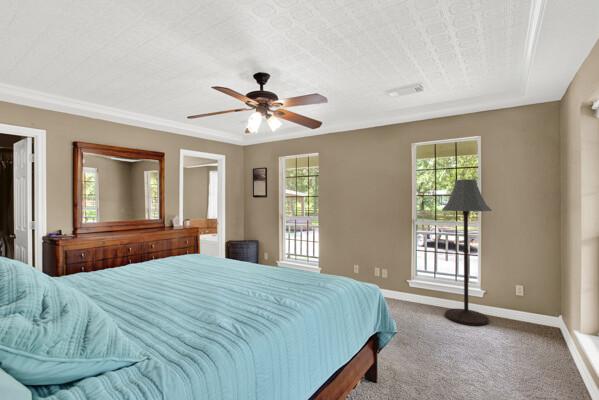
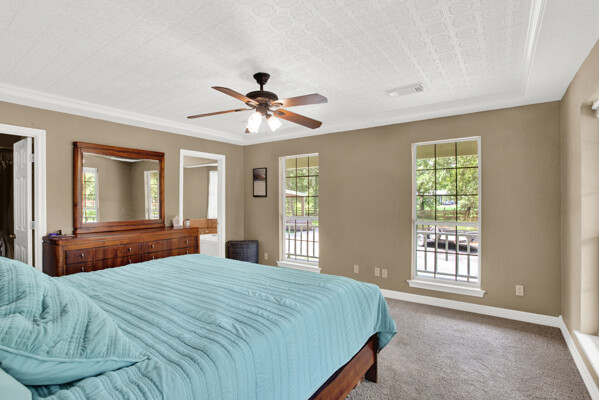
- floor lamp (465, 248)
